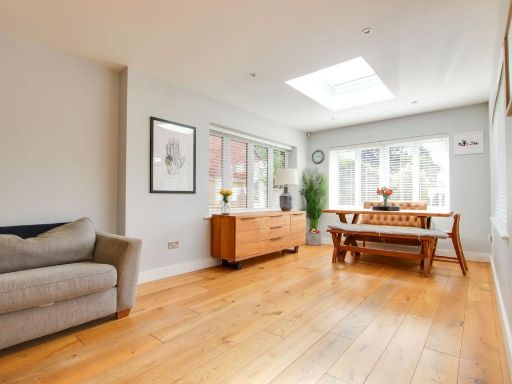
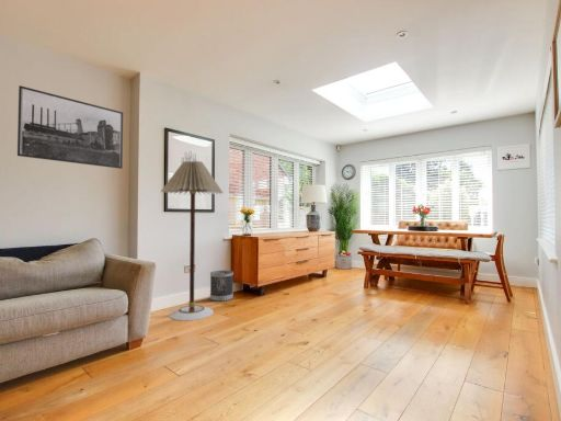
+ floor lamp (192, 237)
+ wastebasket (221, 284)
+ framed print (76, 132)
